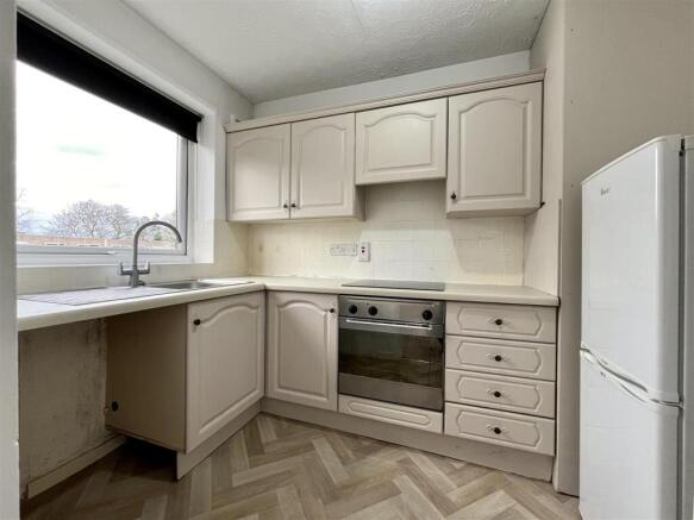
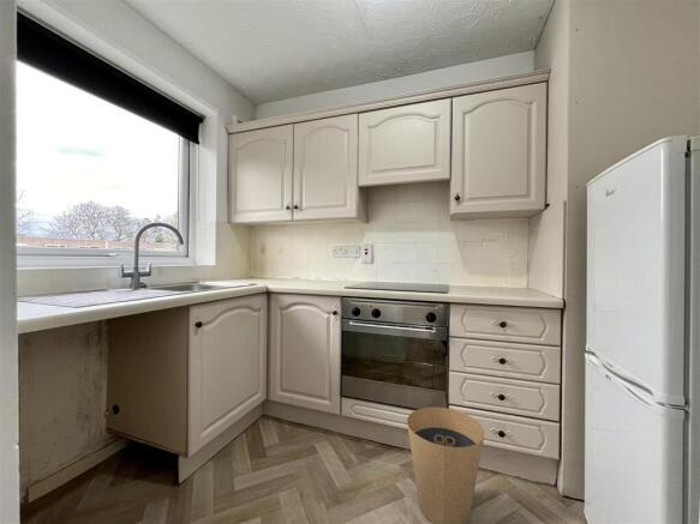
+ trash can (443, 466)
